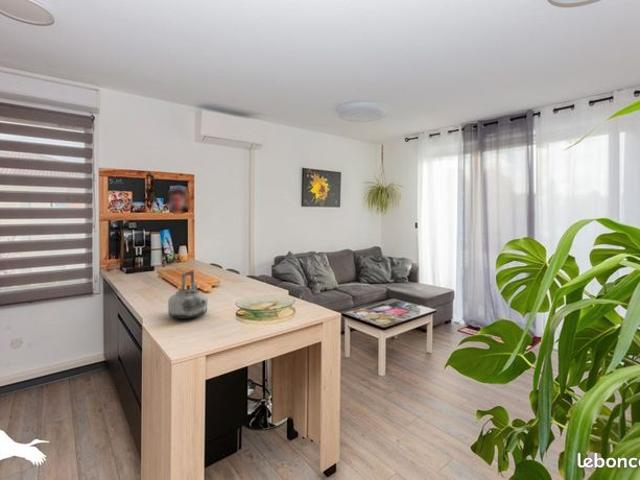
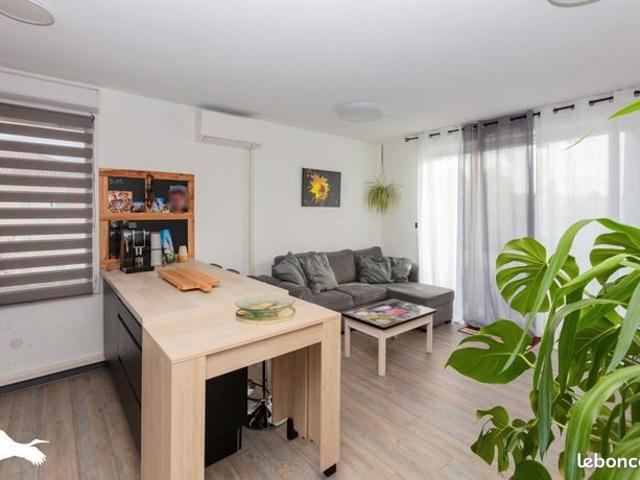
- kettle (189, 292)
